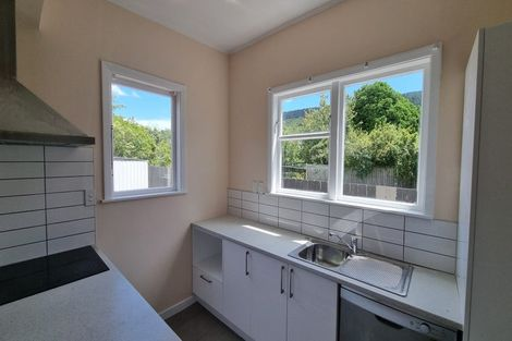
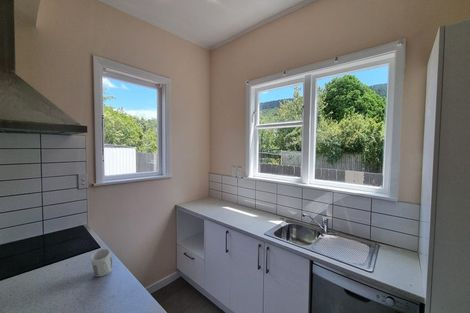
+ mug (104, 262)
